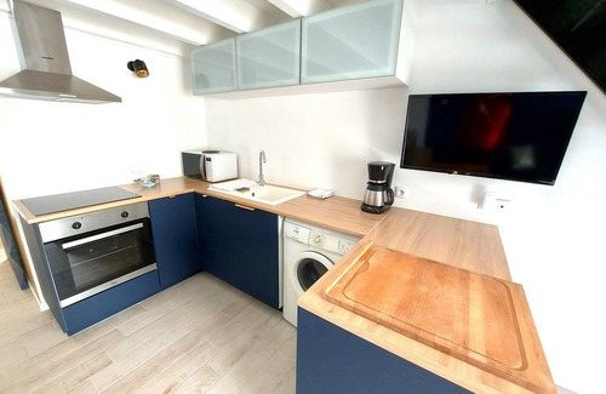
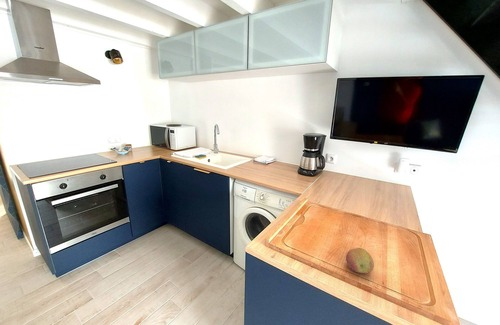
+ fruit (359, 259)
